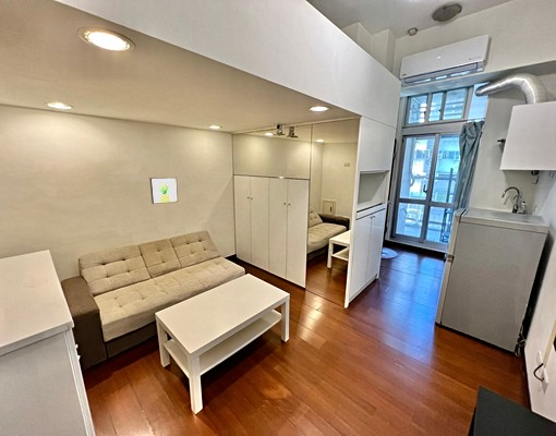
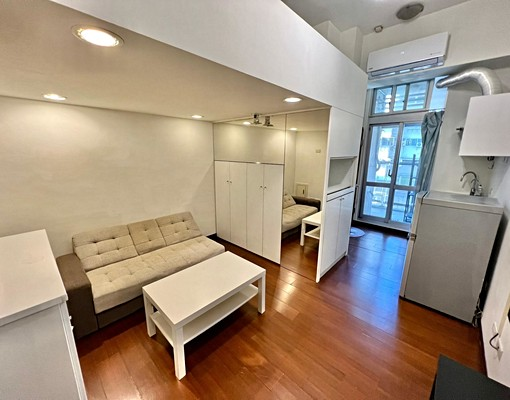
- wall art (164, 190)
